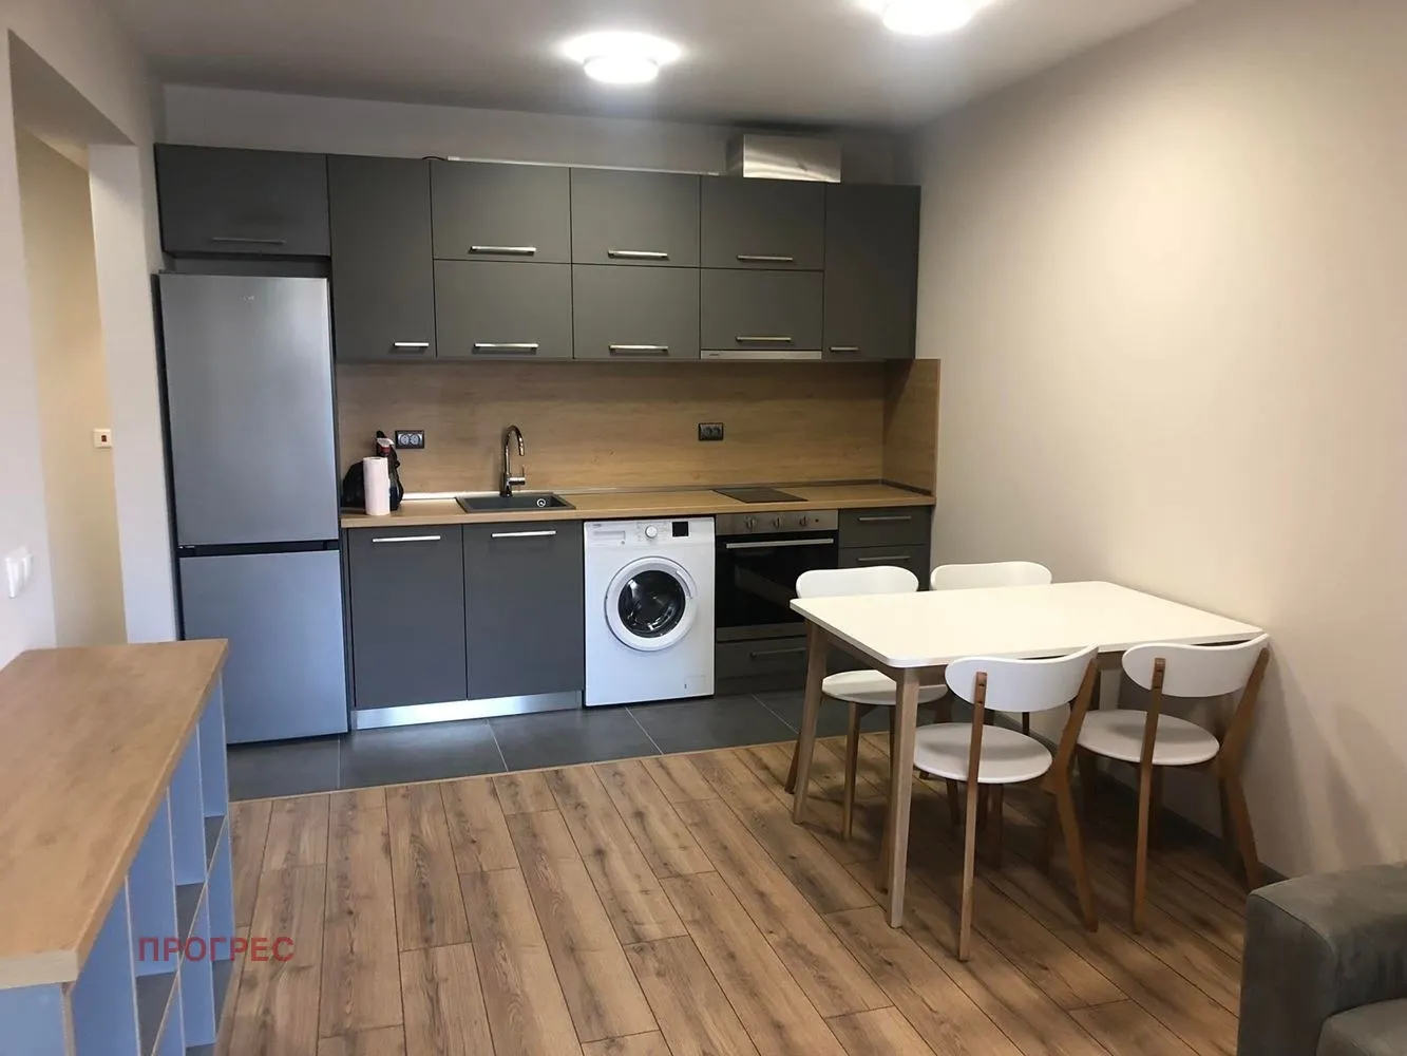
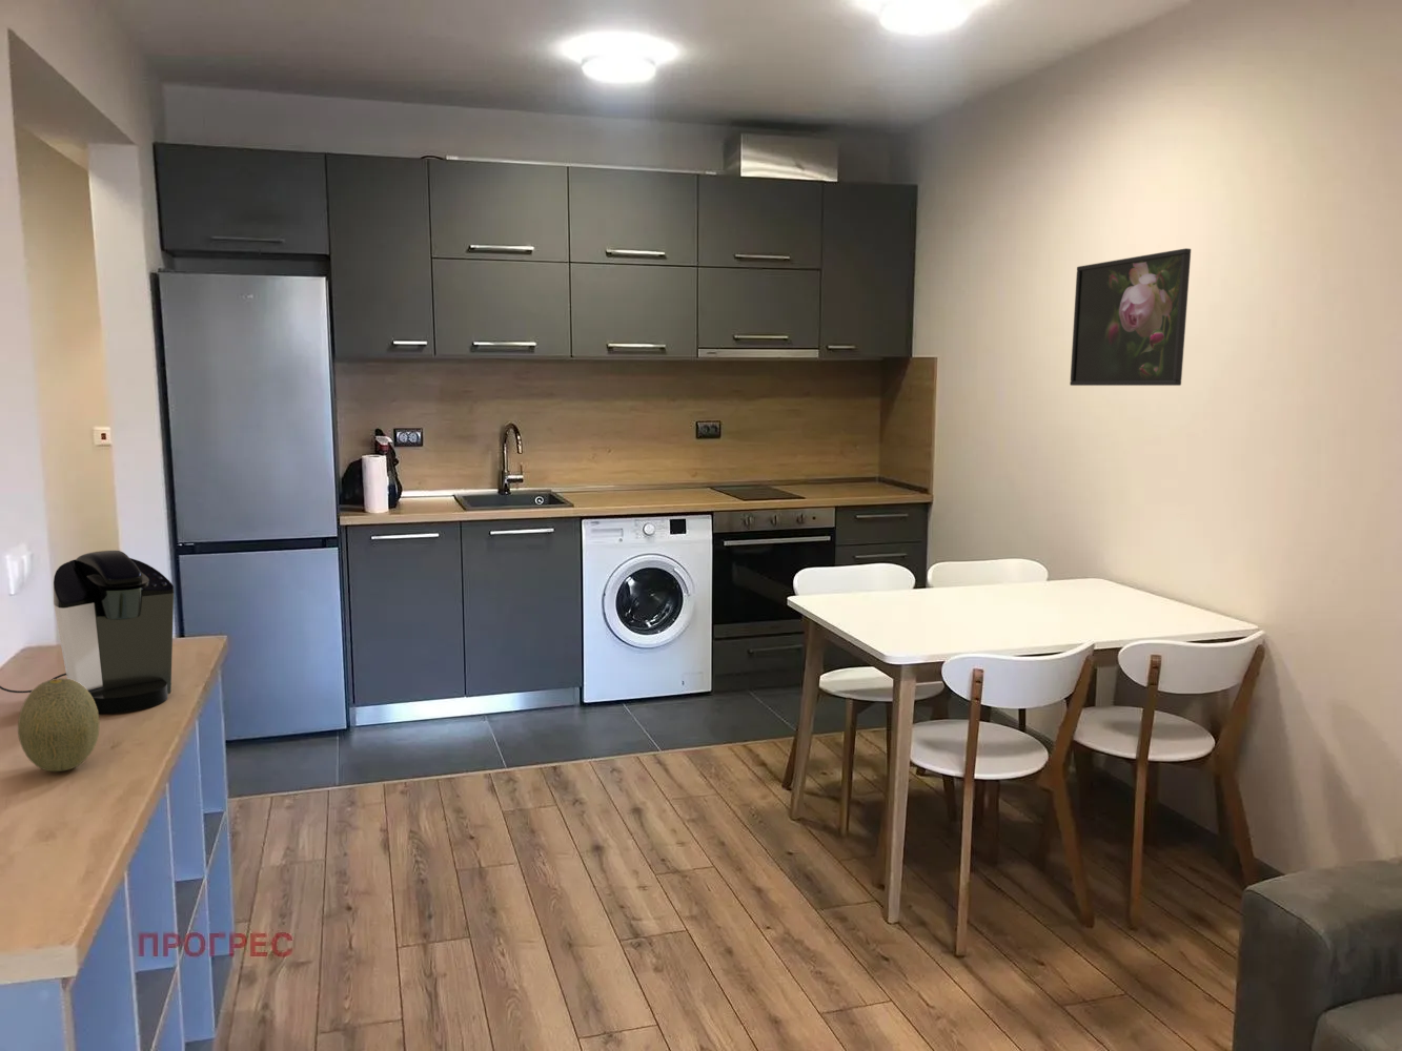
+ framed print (1126, 321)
+ fruit (59, 723)
+ coffee maker (80, 630)
